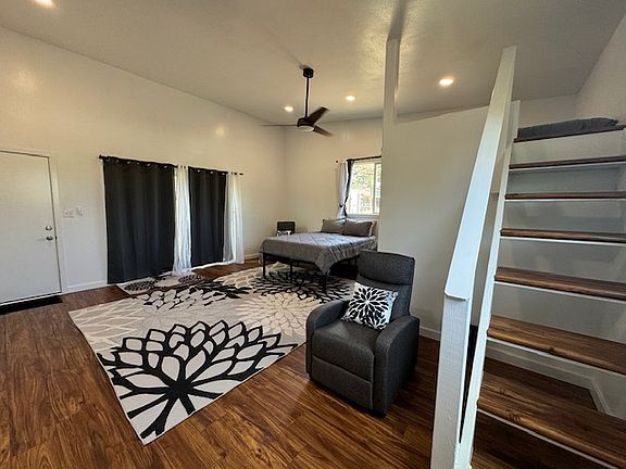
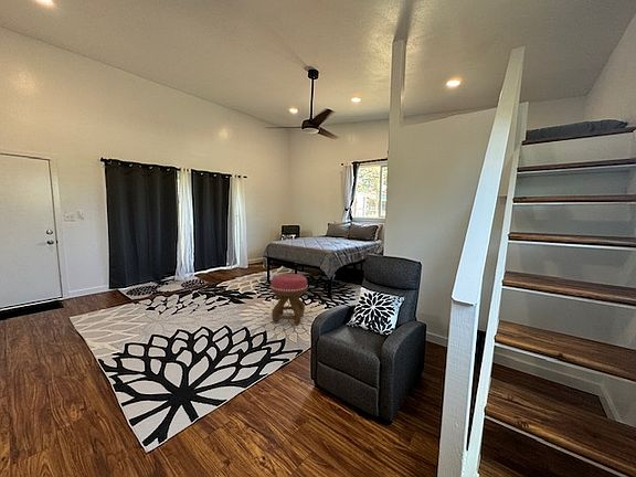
+ ottoman (288, 297)
